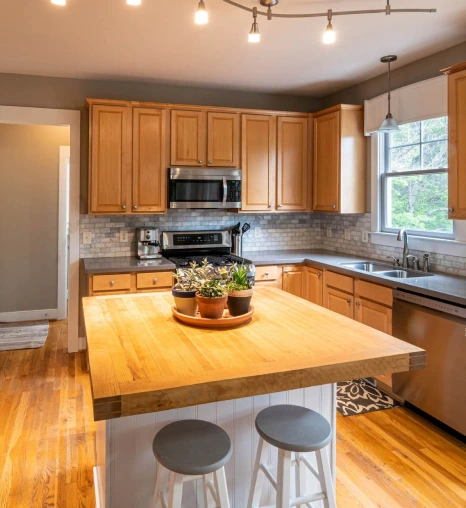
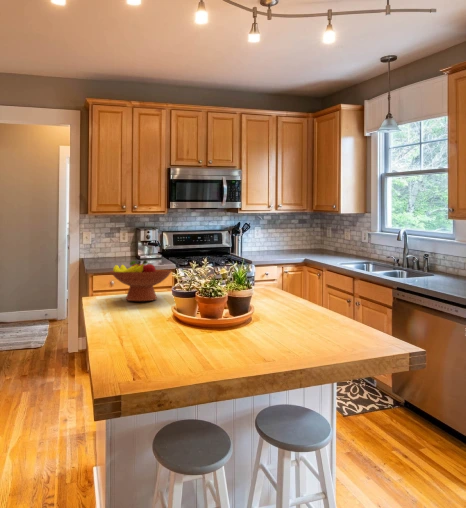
+ fruit bowl (141, 279)
